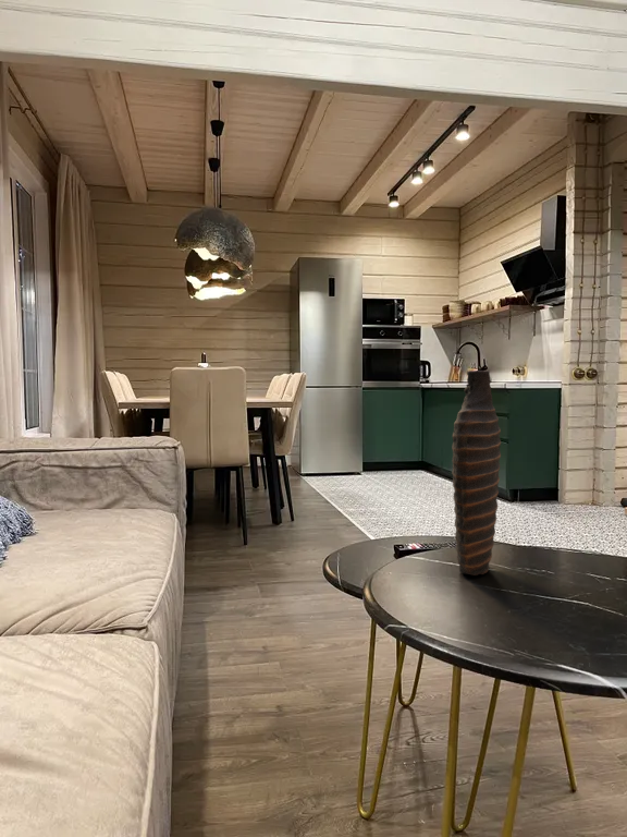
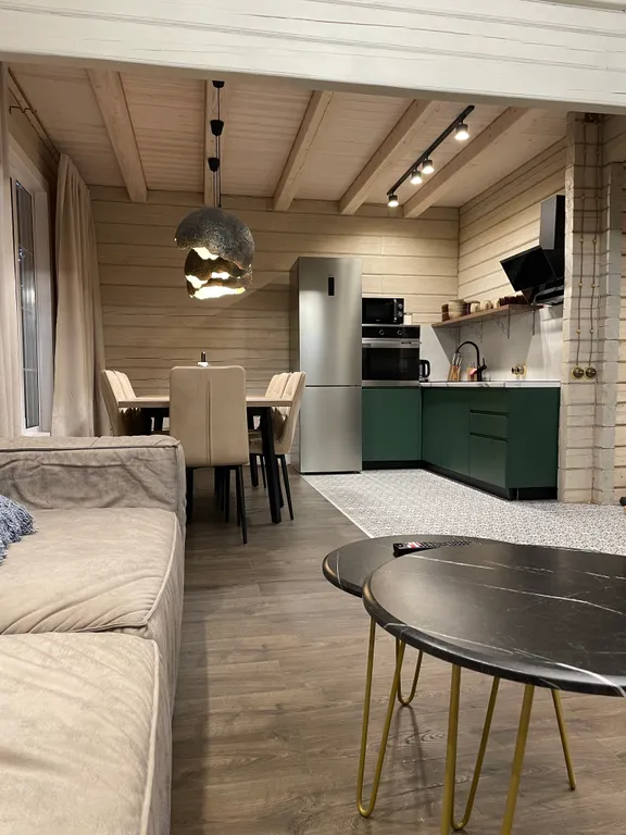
- decorative vase (476, 471)
